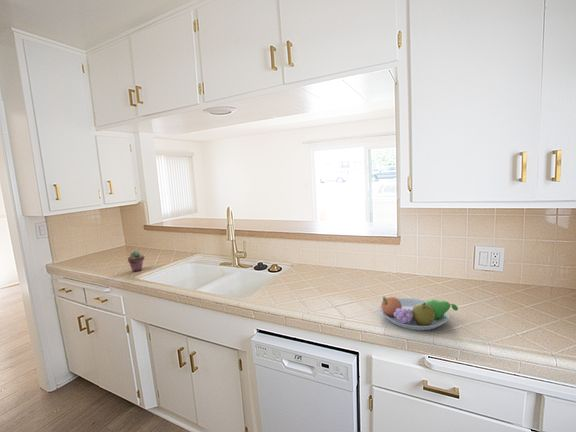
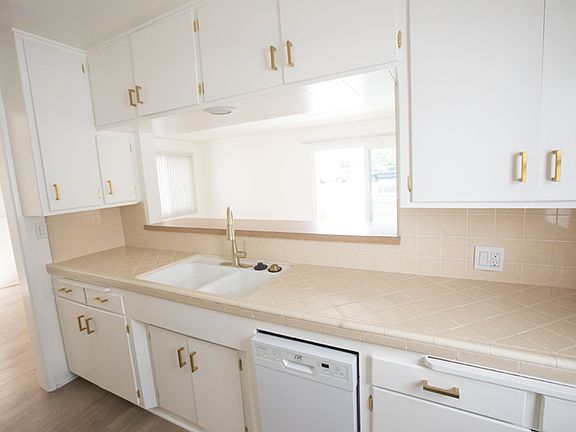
- fruit bowl (415, 305)
- potted succulent (136, 260)
